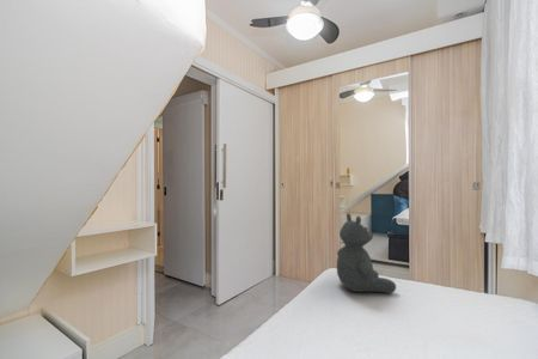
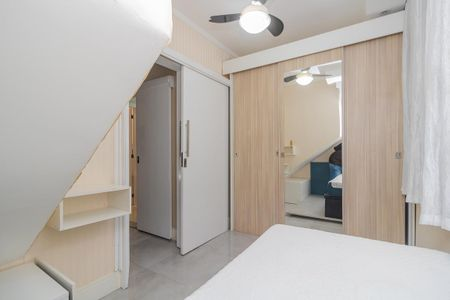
- teddy bear (363, 250)
